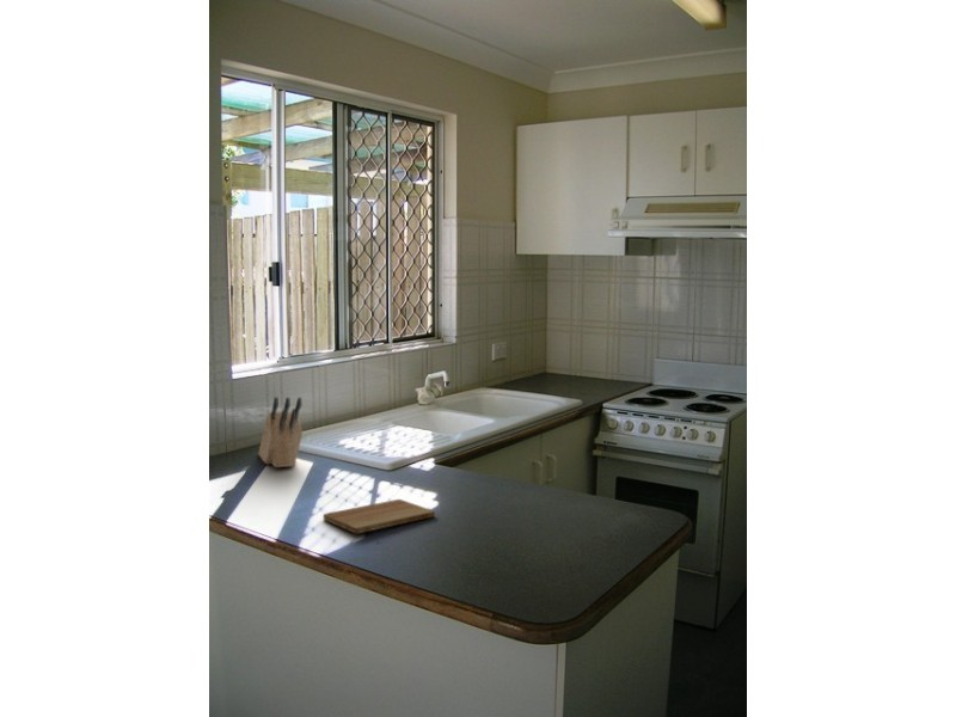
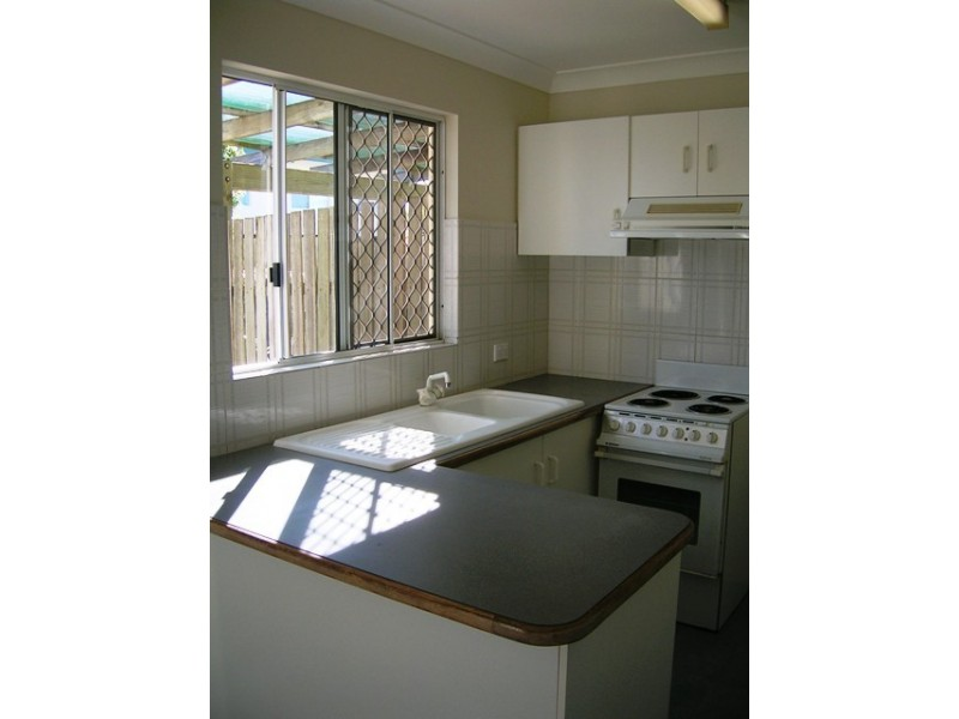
- knife block (280, 428)
- cutting board (379, 515)
